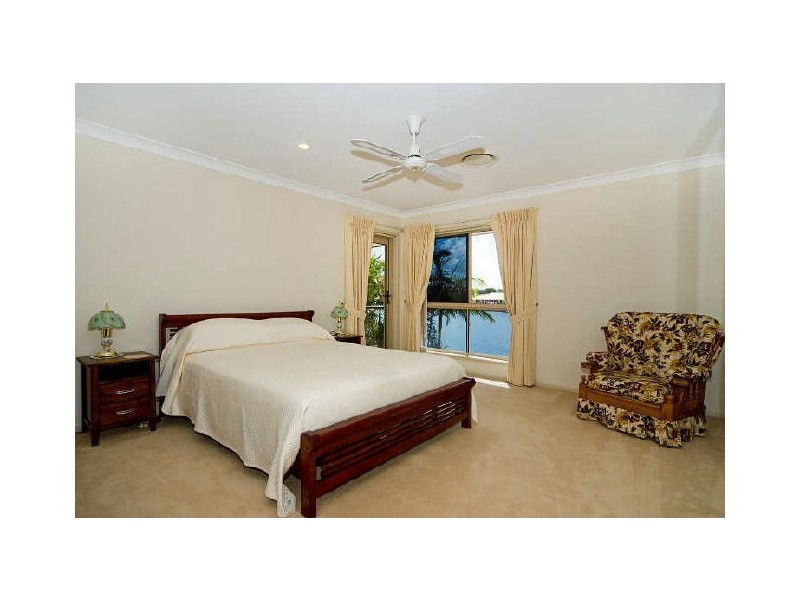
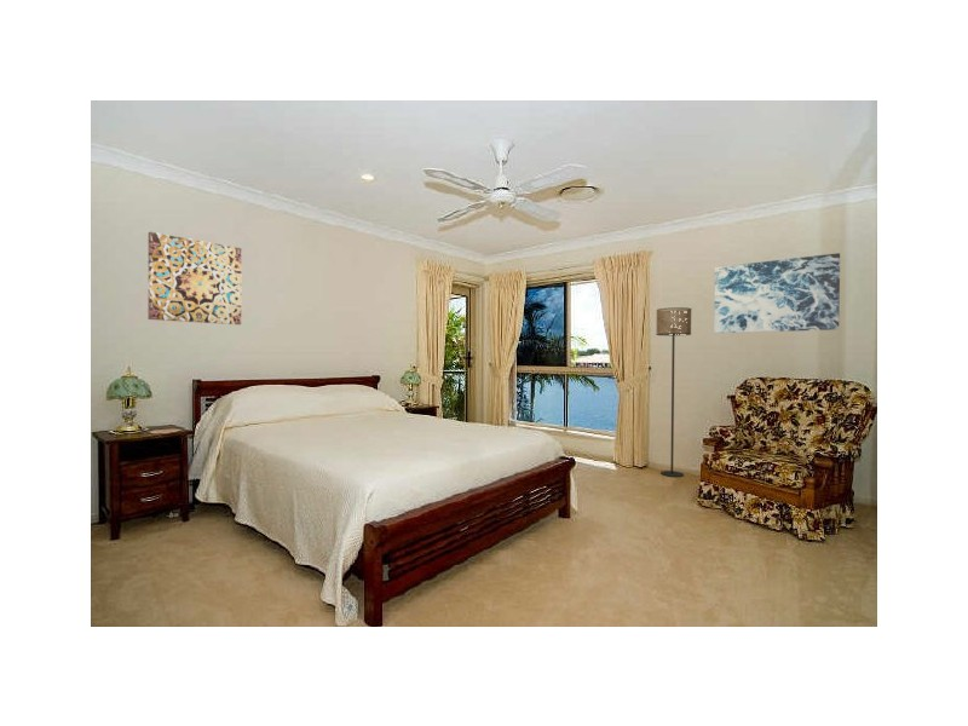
+ floor lamp (673, 391)
+ wall art (772, 295)
+ wall art (197, 281)
